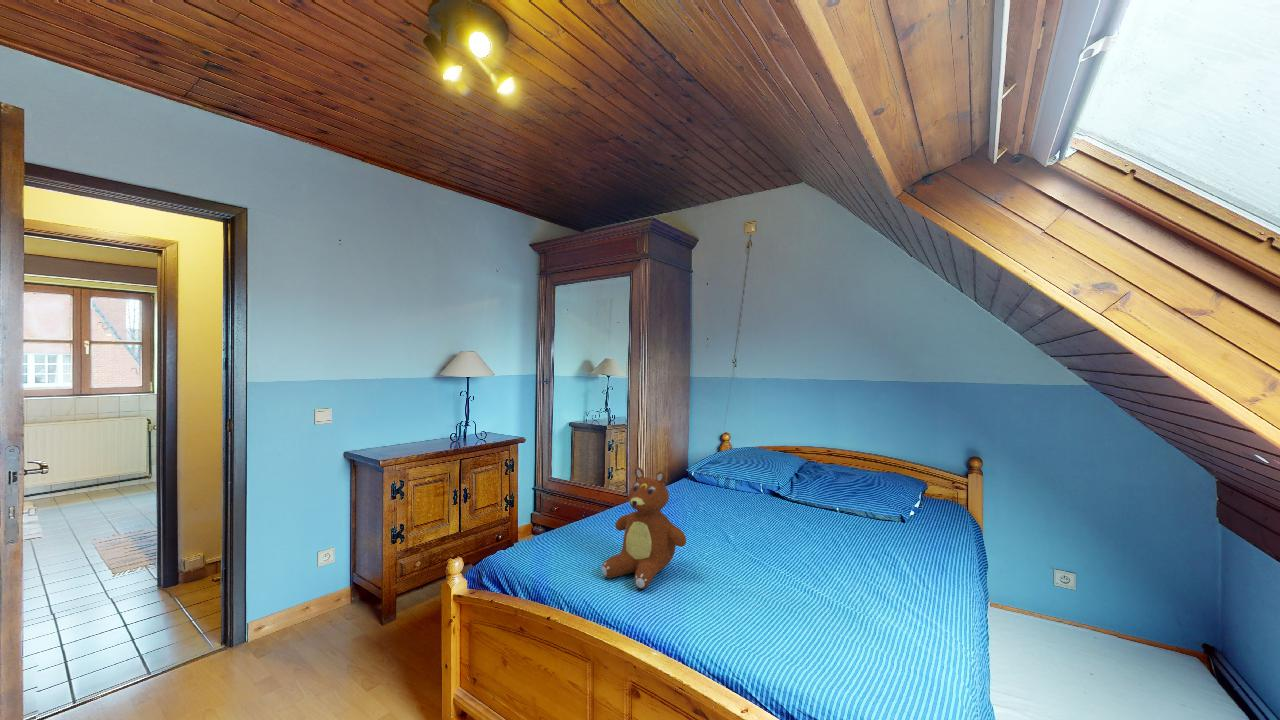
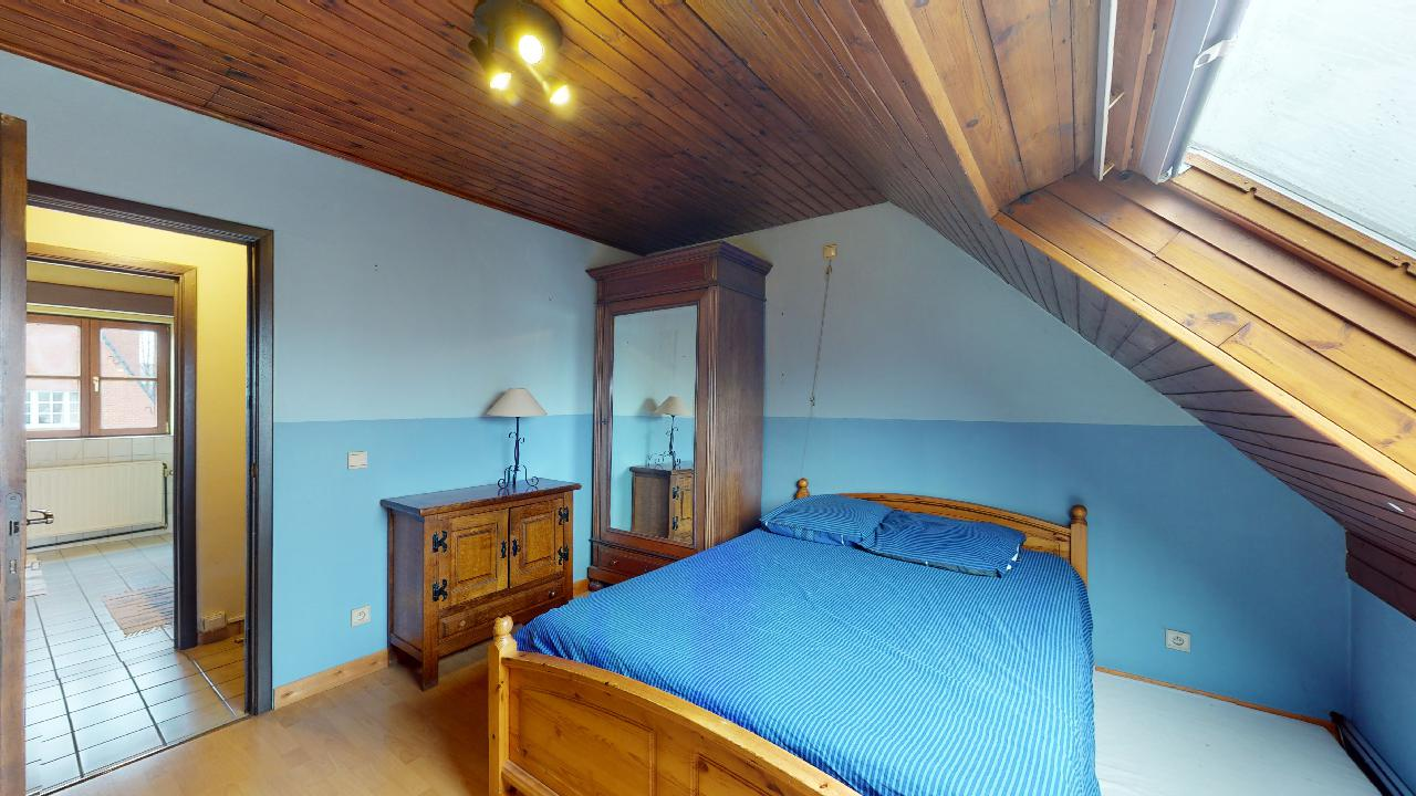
- teddy bear (640, 523)
